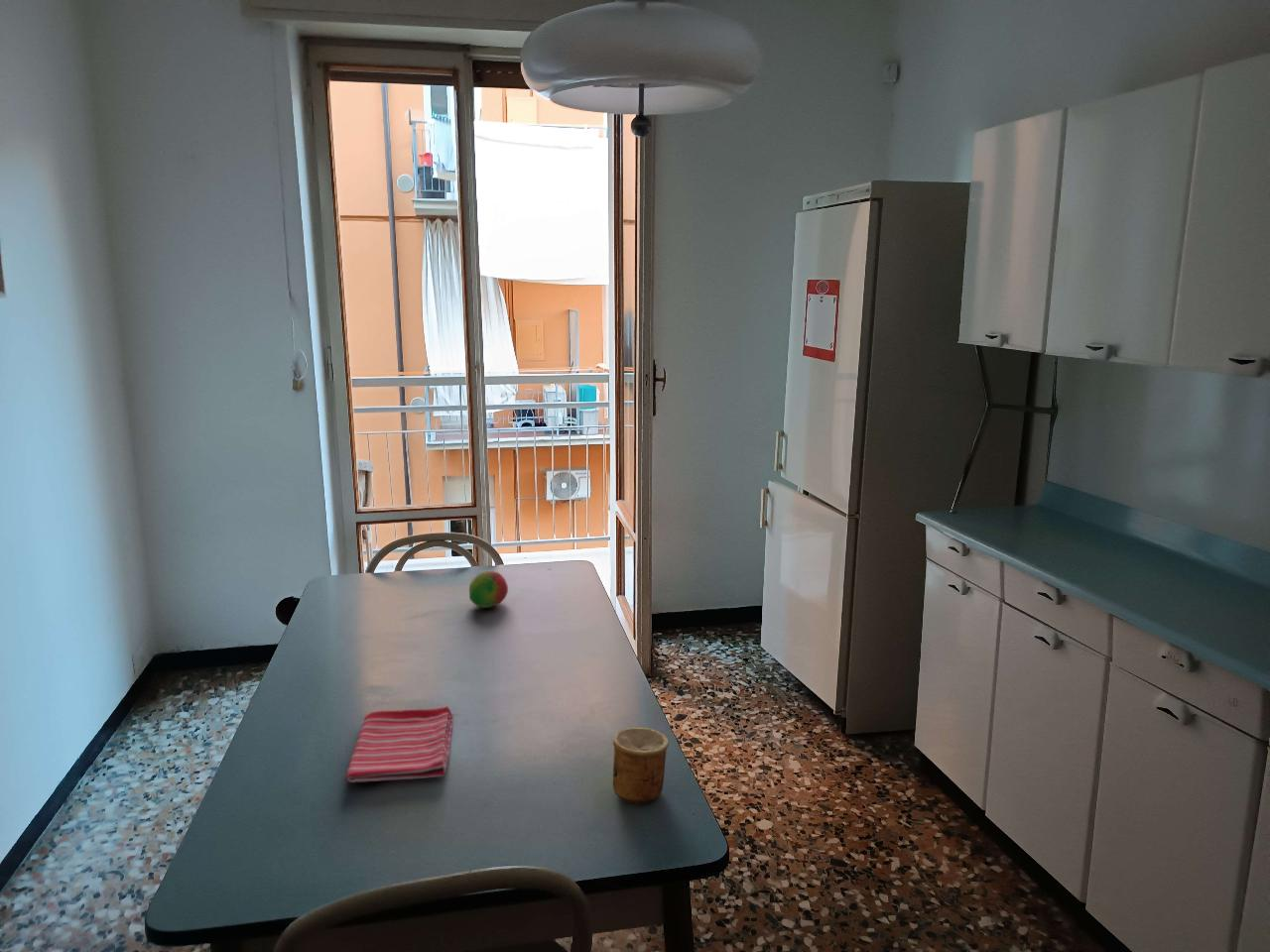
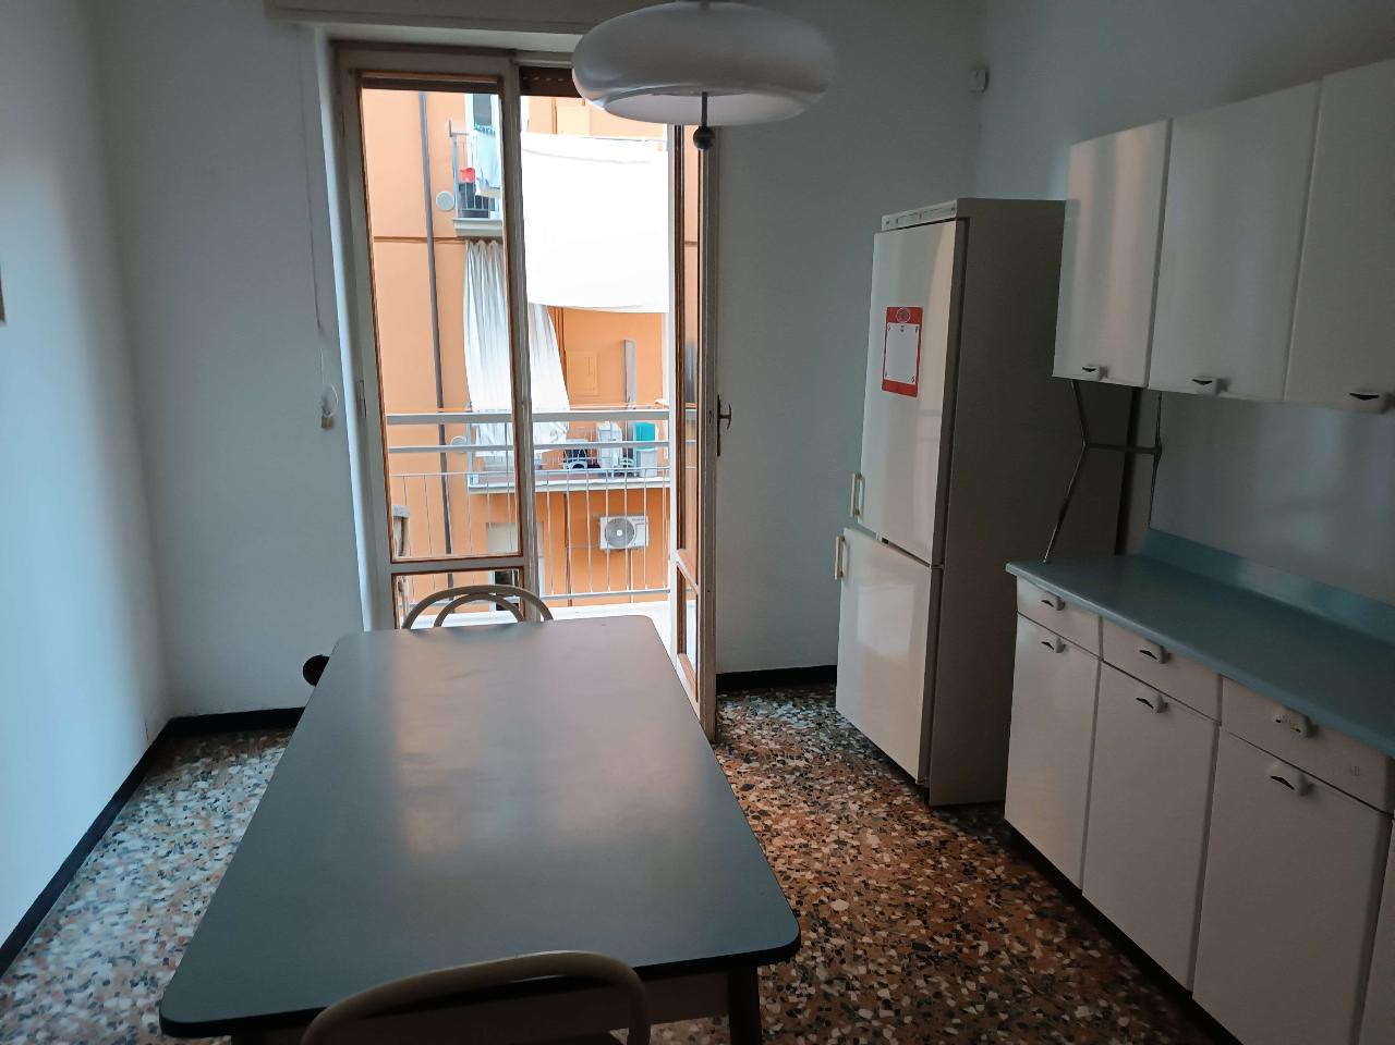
- dish towel (403, 742)
- cup (640, 766)
- fruit (488, 589)
